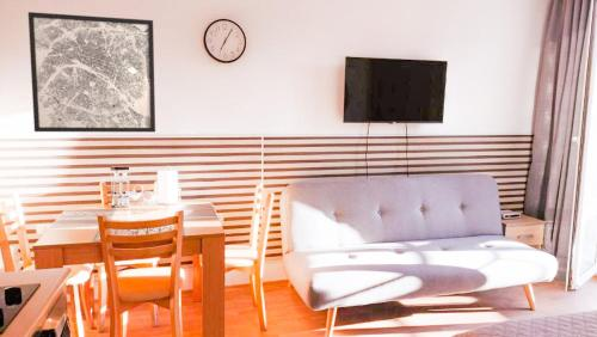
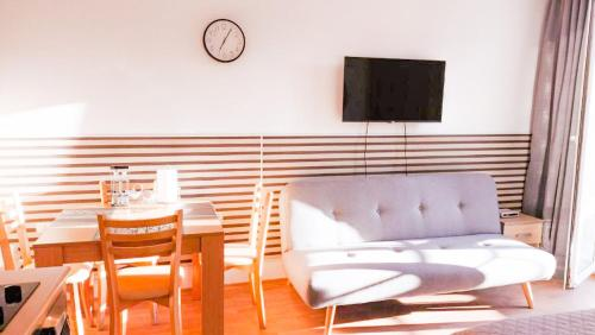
- wall art (94, 74)
